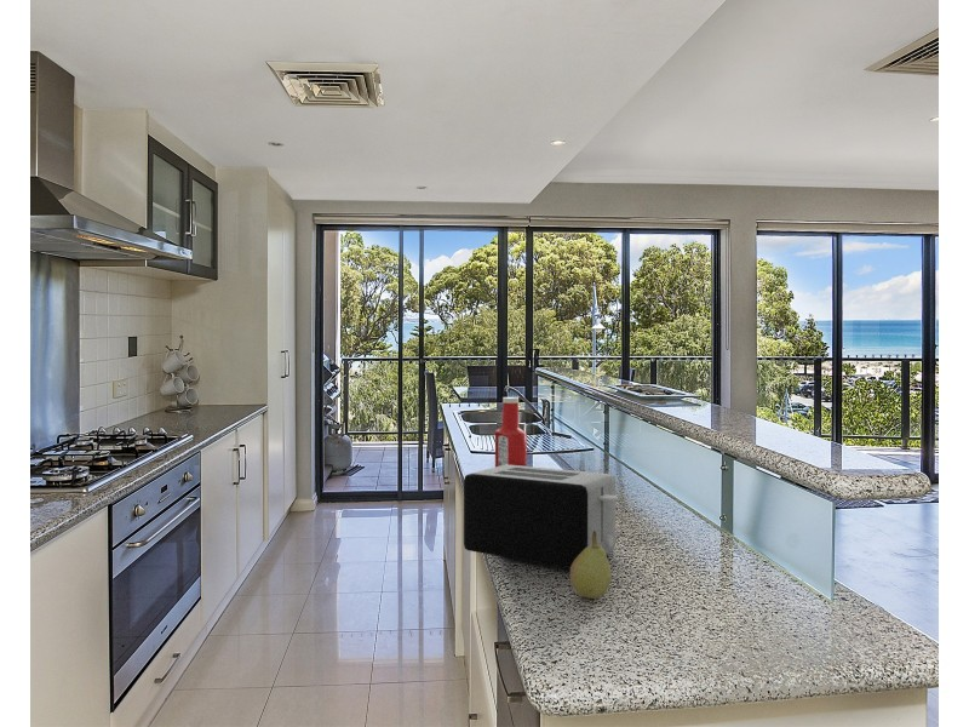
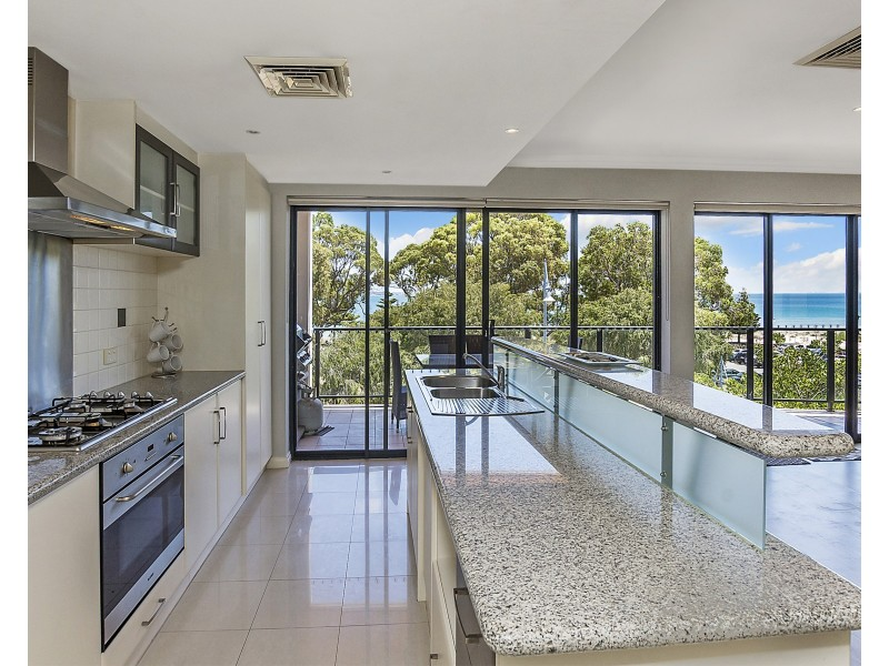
- fruit (590, 562)
- soap bottle (510, 436)
- toaster (539, 511)
